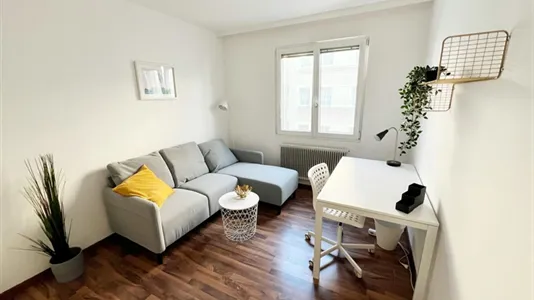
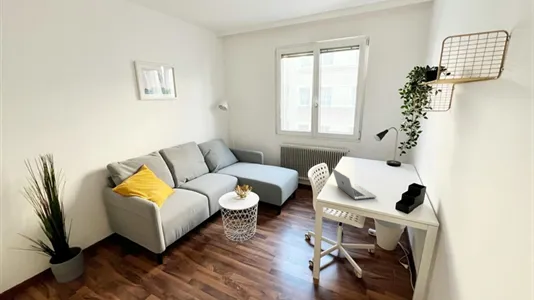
+ laptop (350, 183)
